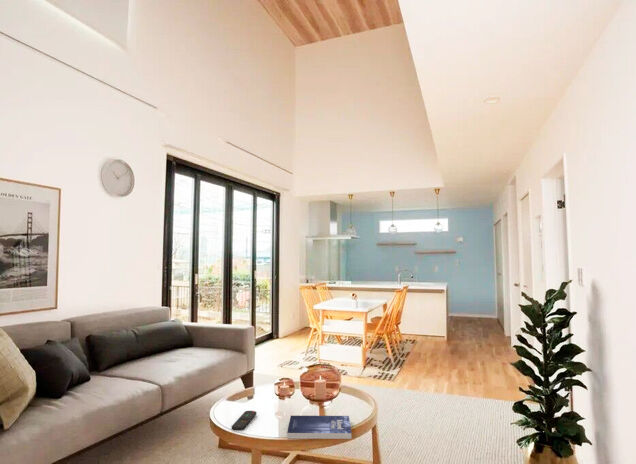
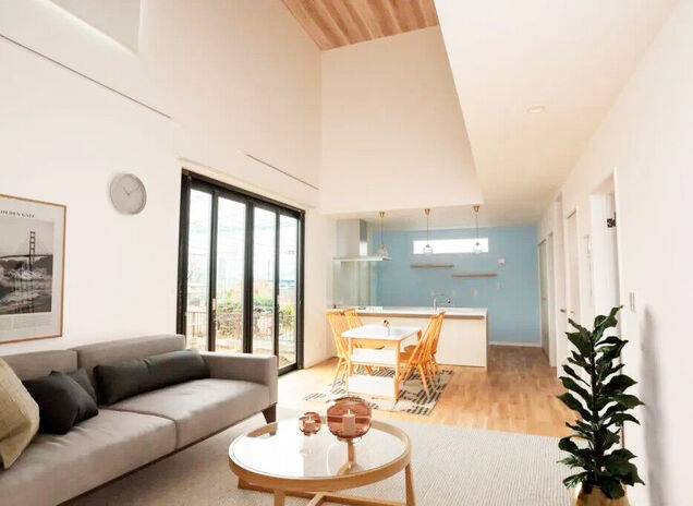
- remote control (244, 419)
- book (319, 426)
